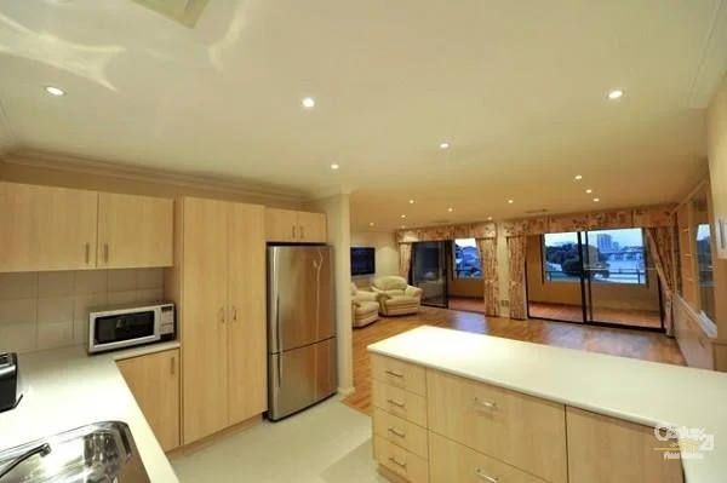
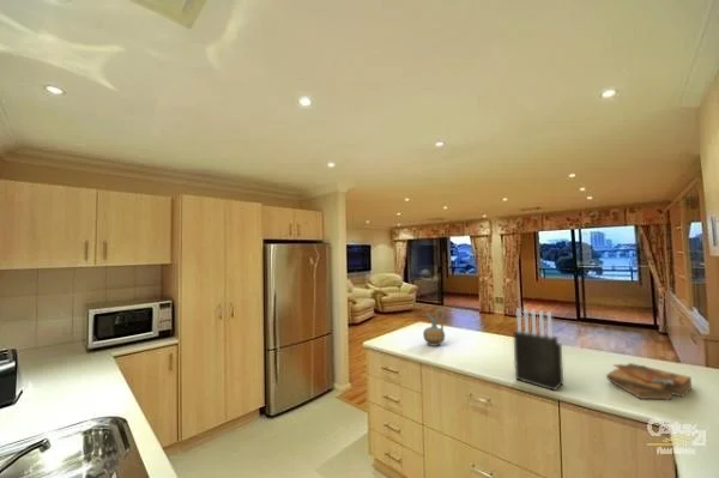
+ knife block (538, 344)
+ clipboard (645, 376)
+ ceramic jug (434, 326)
